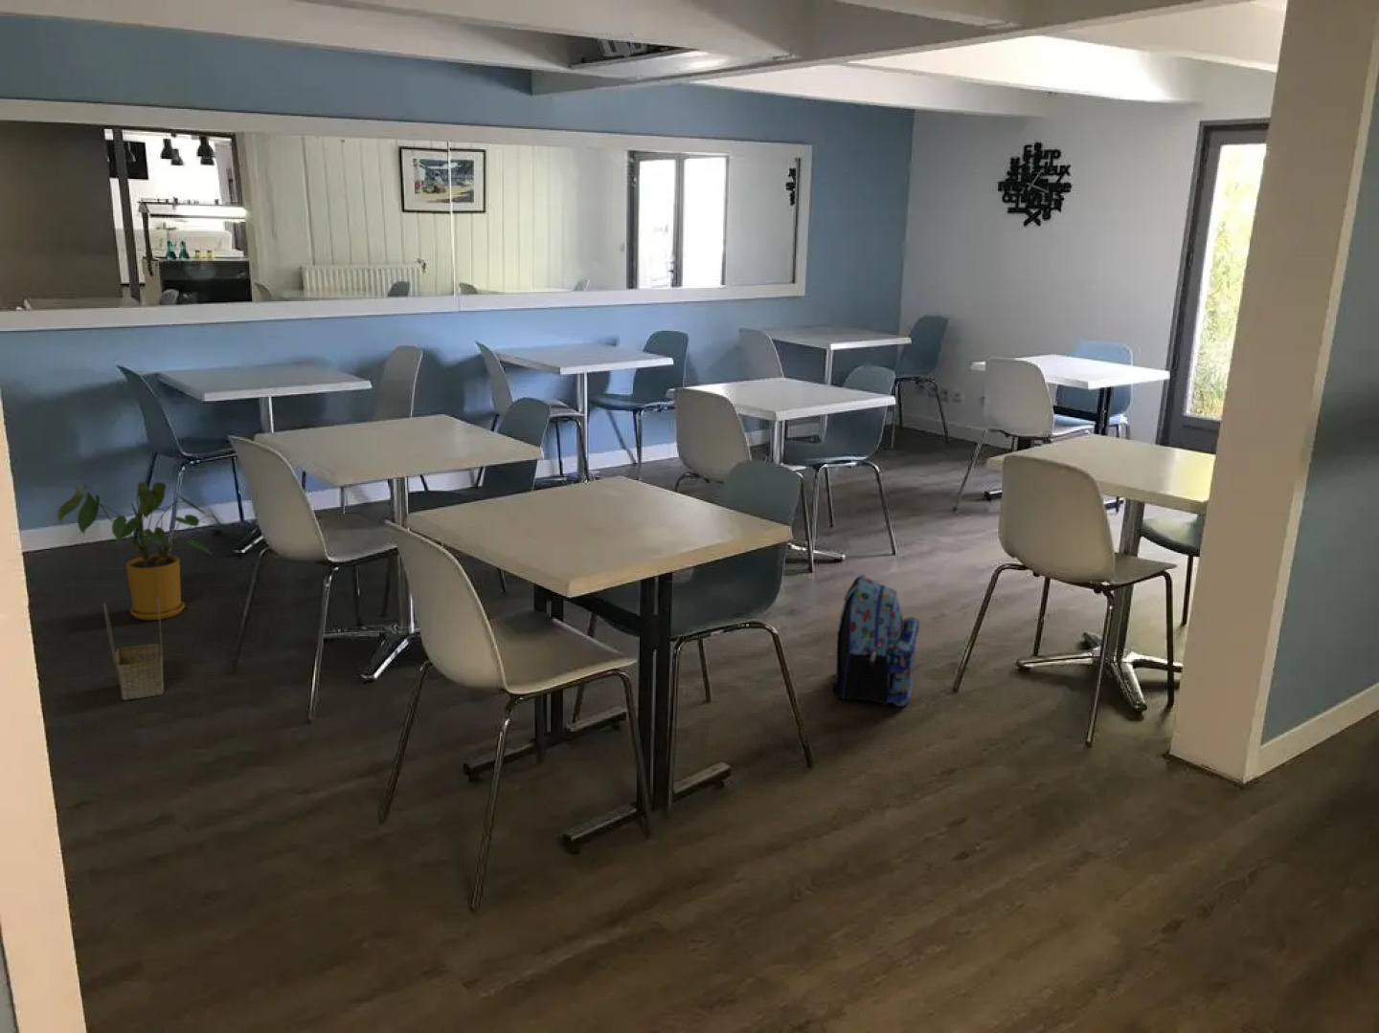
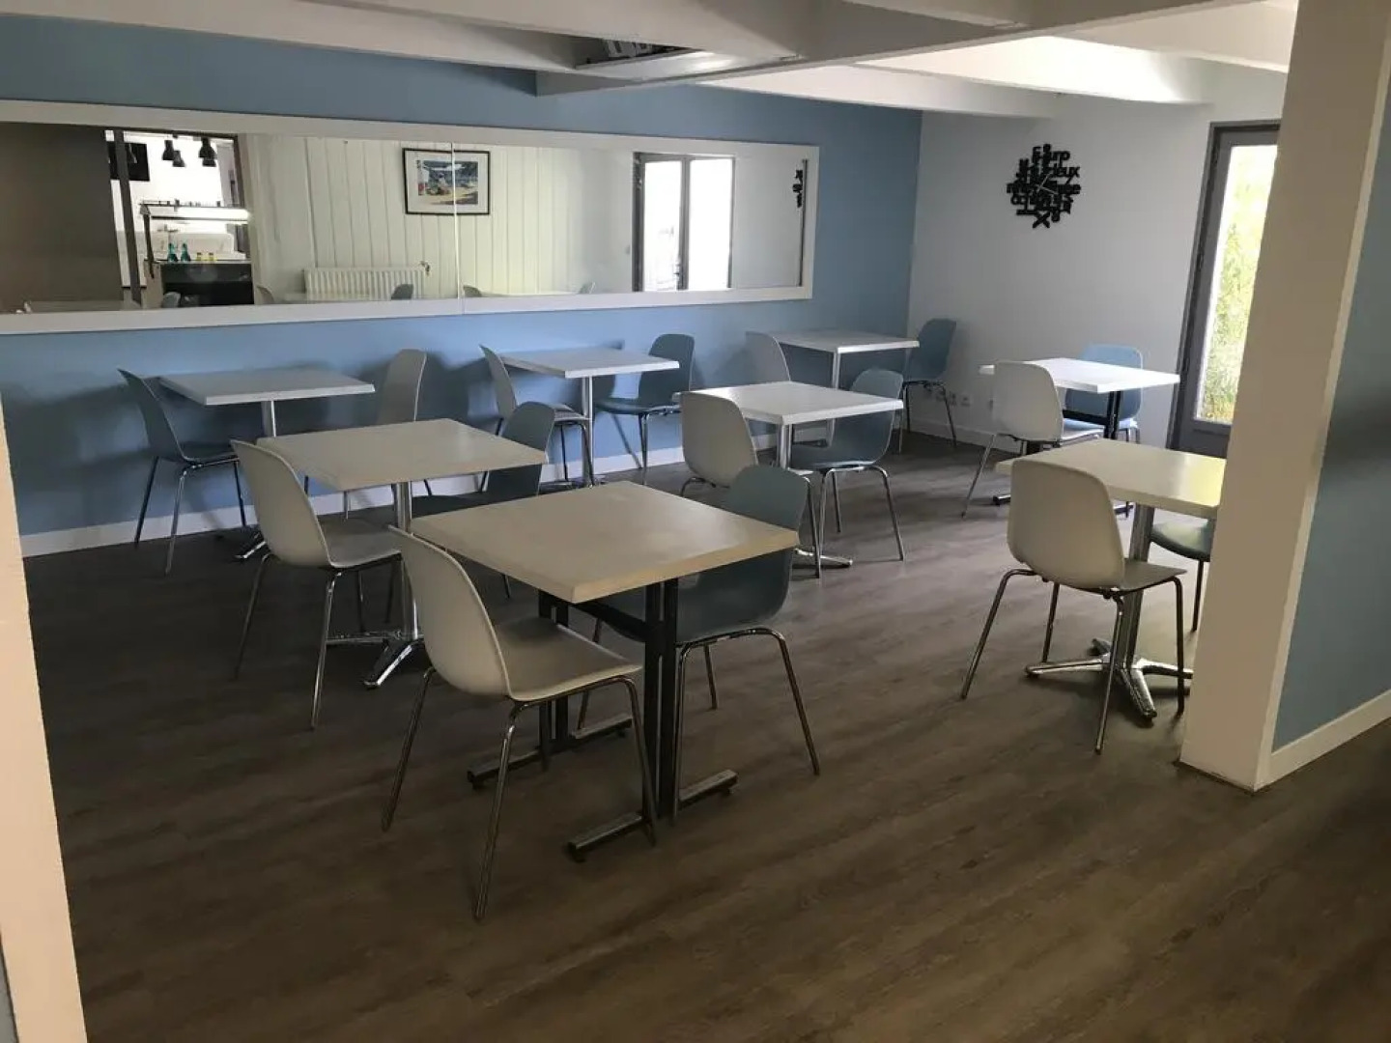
- backpack (877, 635)
- house plant (148, 550)
- basket (136, 646)
